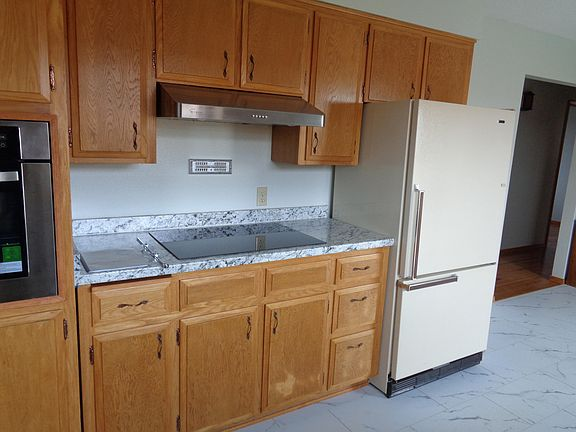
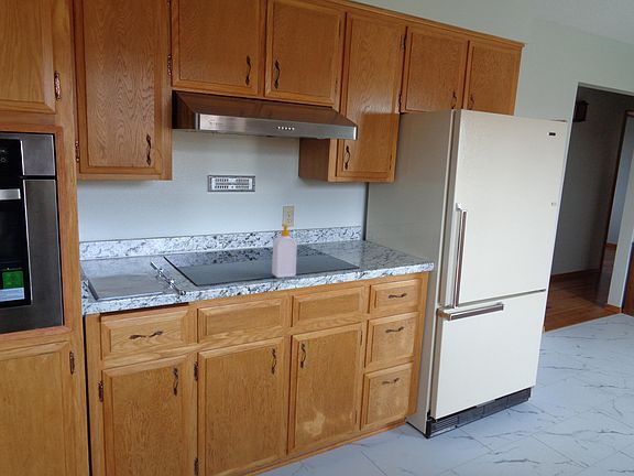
+ soap bottle (284, 249)
